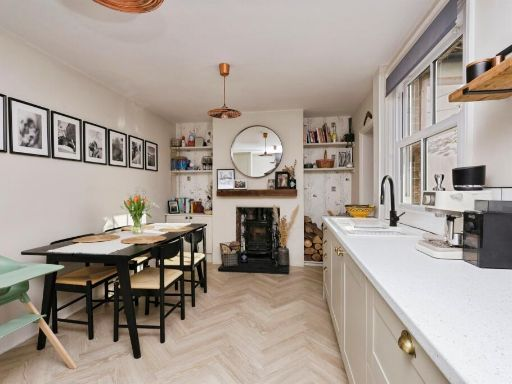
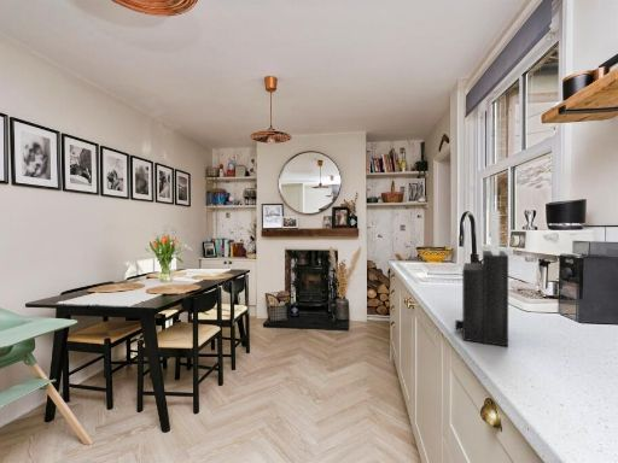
+ knife block (479, 272)
